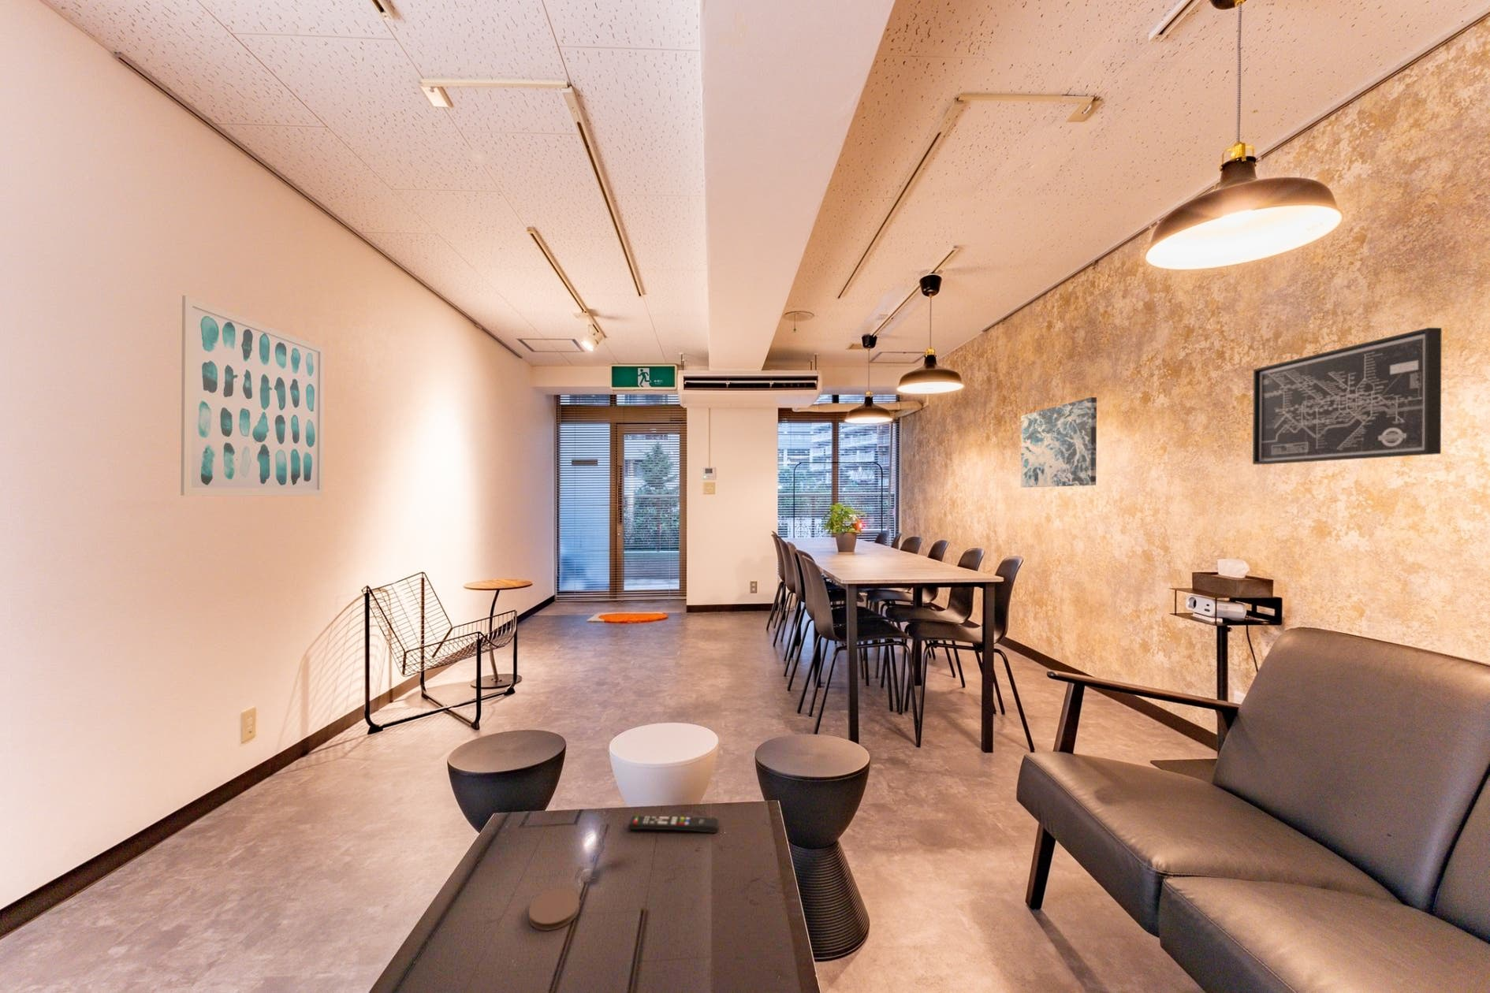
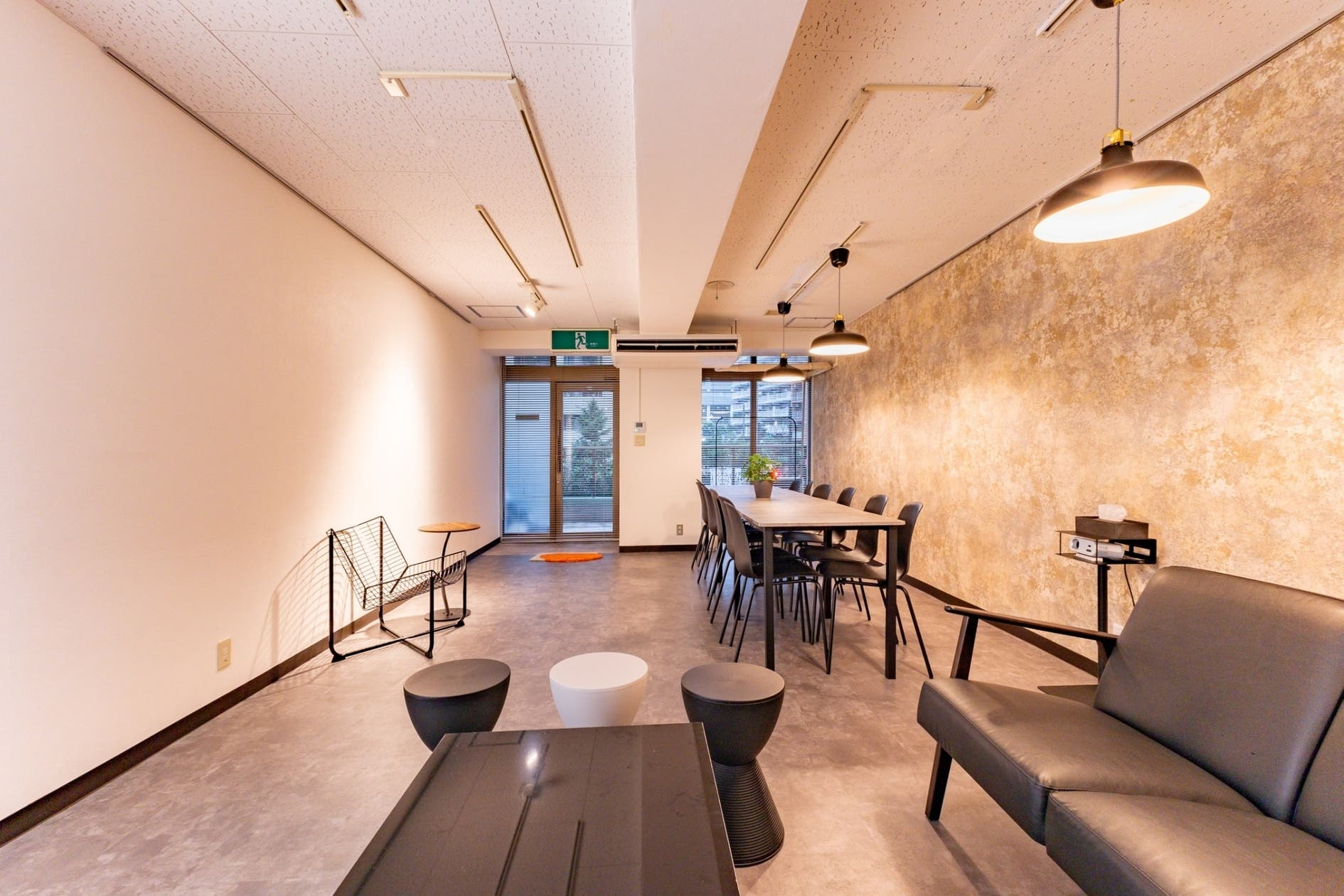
- wall art (1054, 447)
- wall art (264, 410)
- remote control (673, 823)
- coaster (554, 908)
- wall art (1334, 406)
